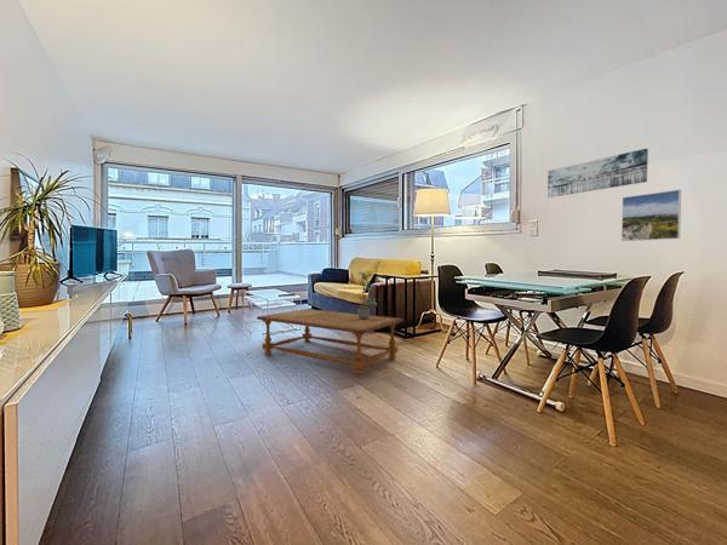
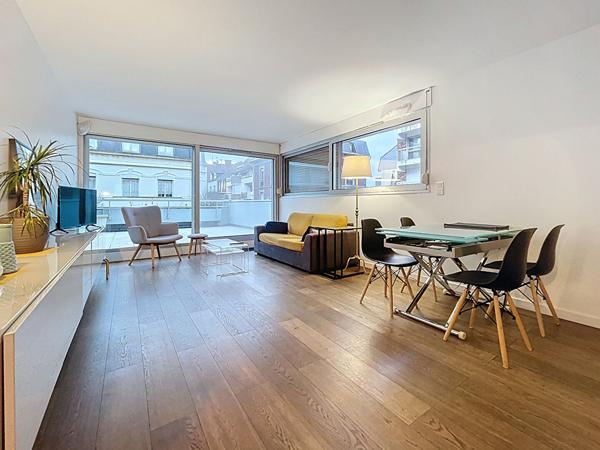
- wall art (593, 176)
- coffee table (328, 338)
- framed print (649, 217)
- potted plant (368, 294)
